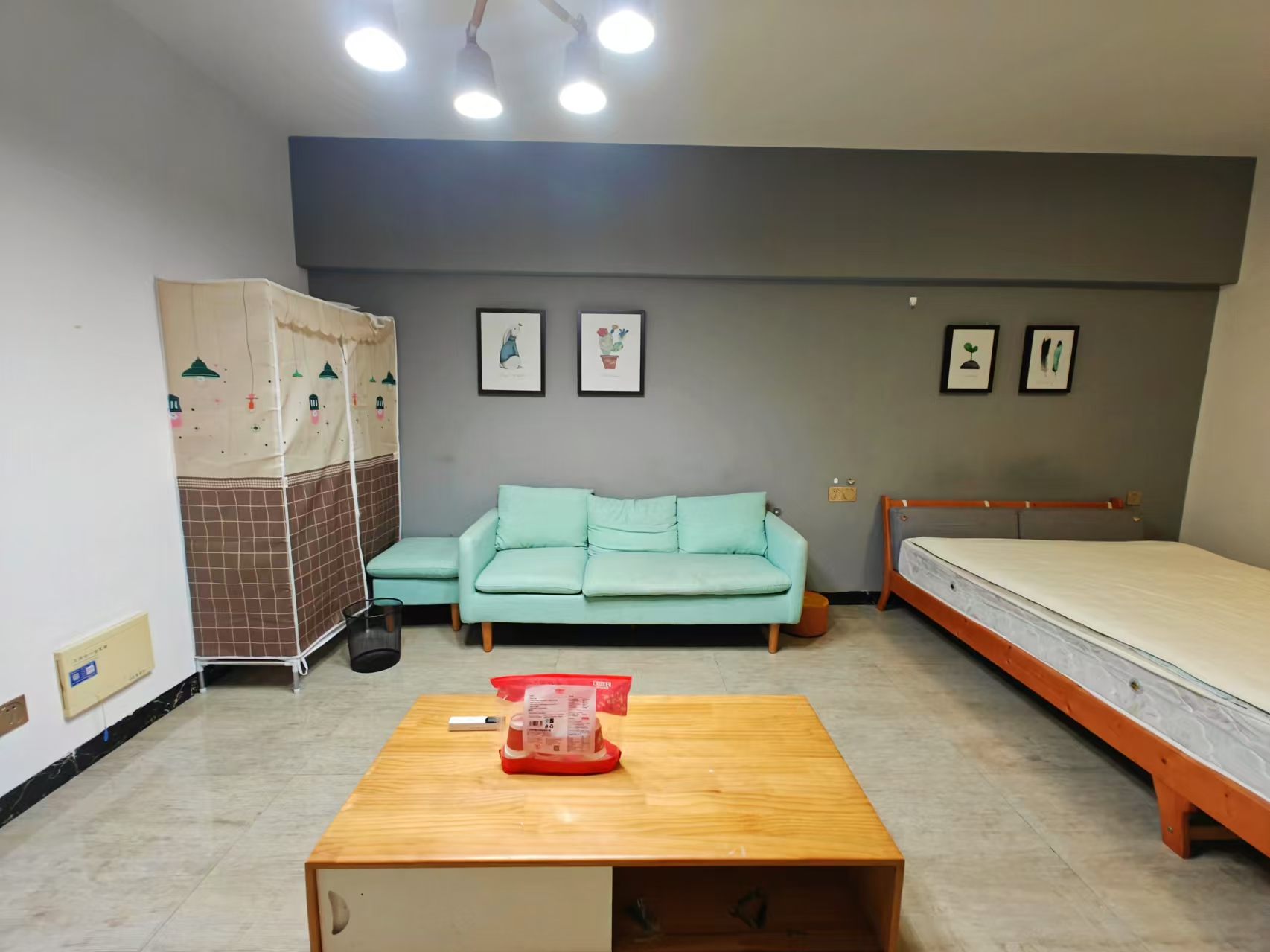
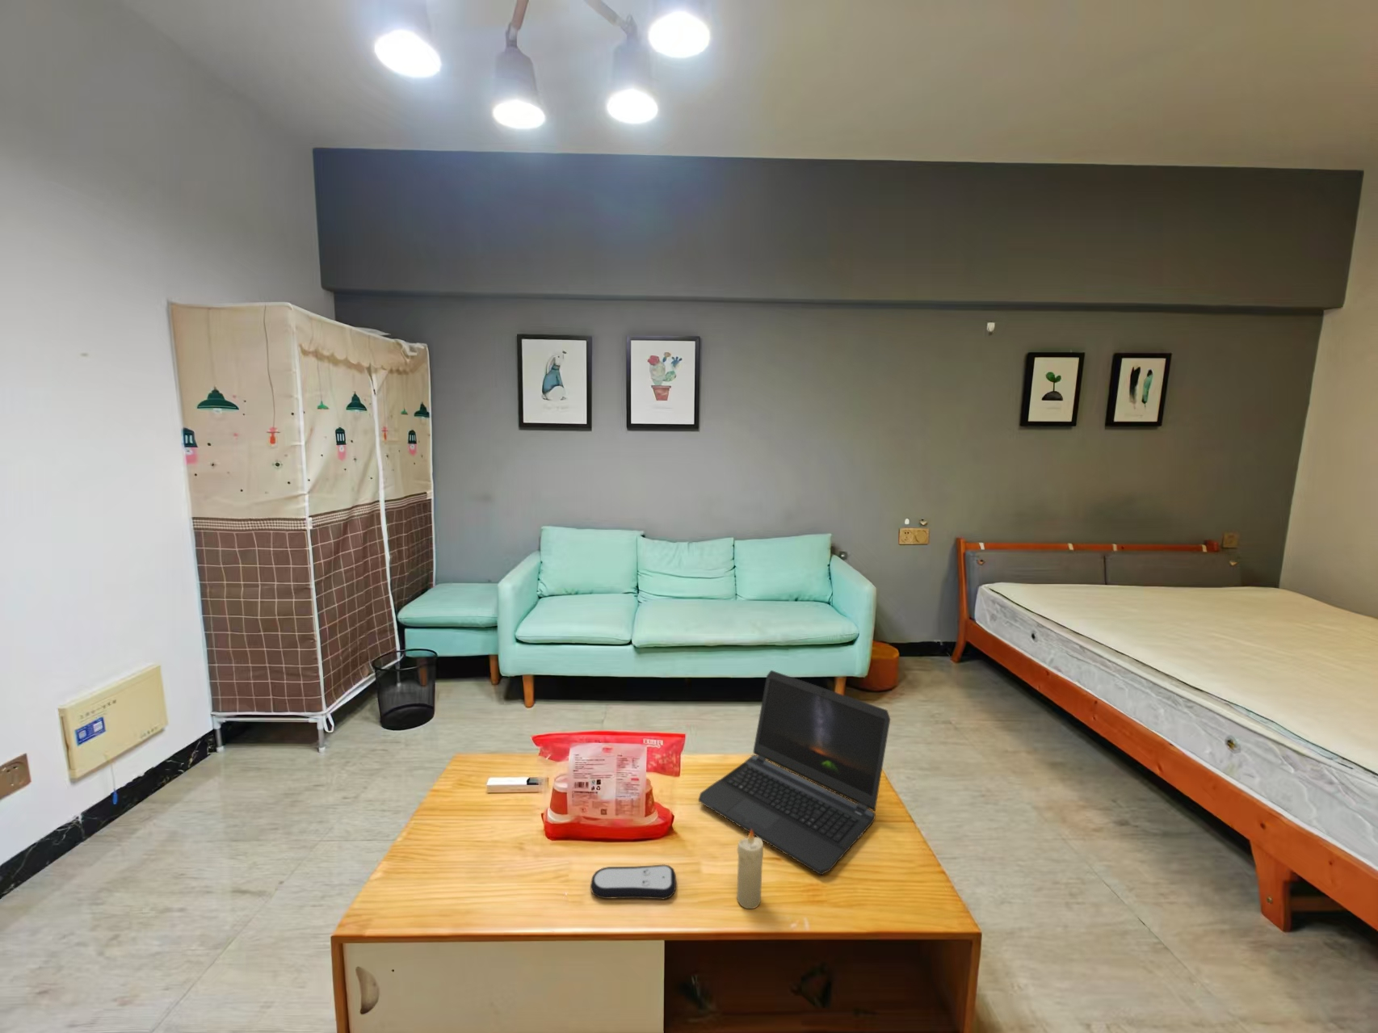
+ candle (750, 864)
+ remote control (634, 881)
+ laptop computer (792, 758)
